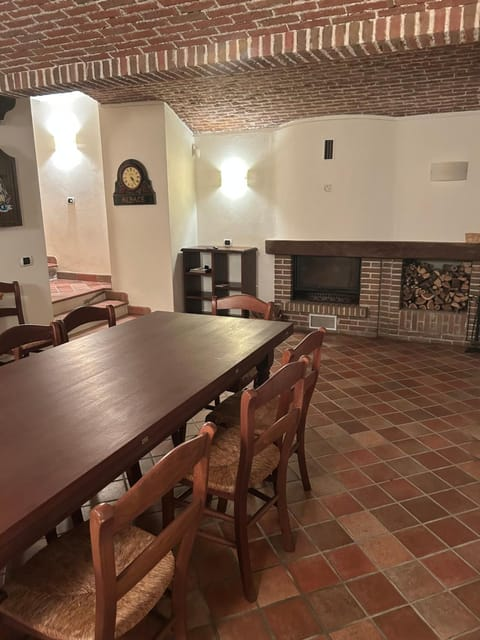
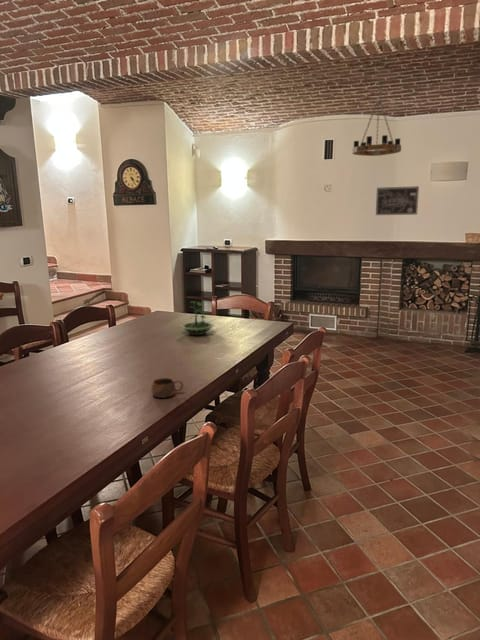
+ terrarium (195, 308)
+ chandelier (378, 120)
+ wall art (396, 201)
+ cup (167, 387)
